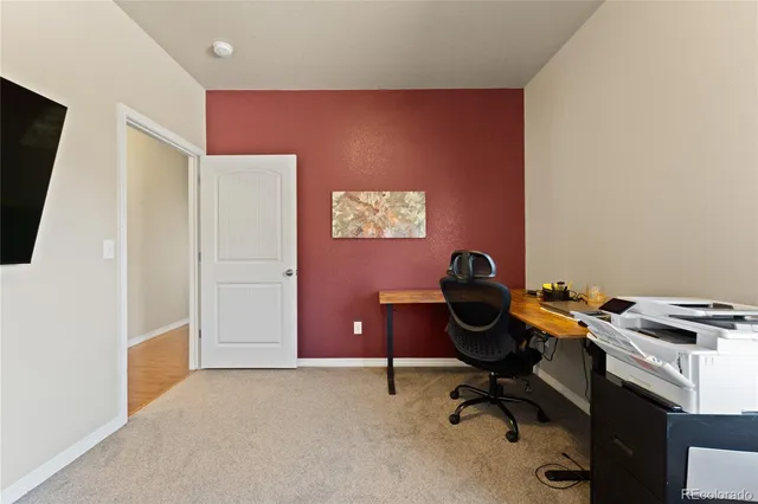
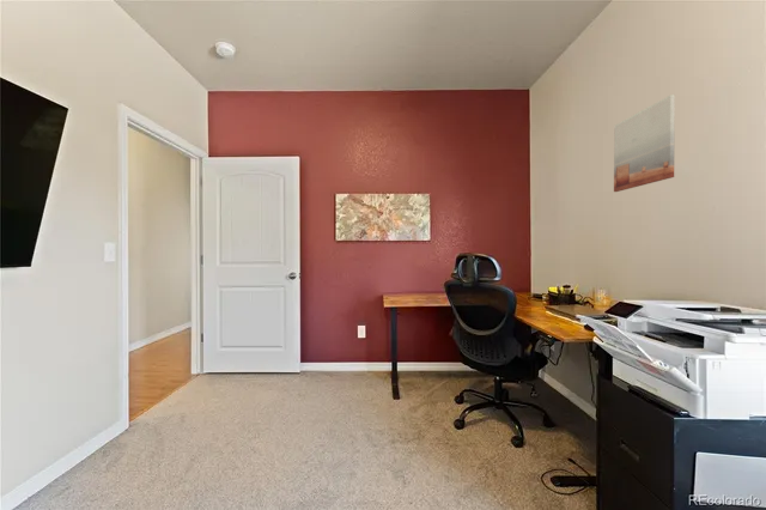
+ wall art (640, 148)
